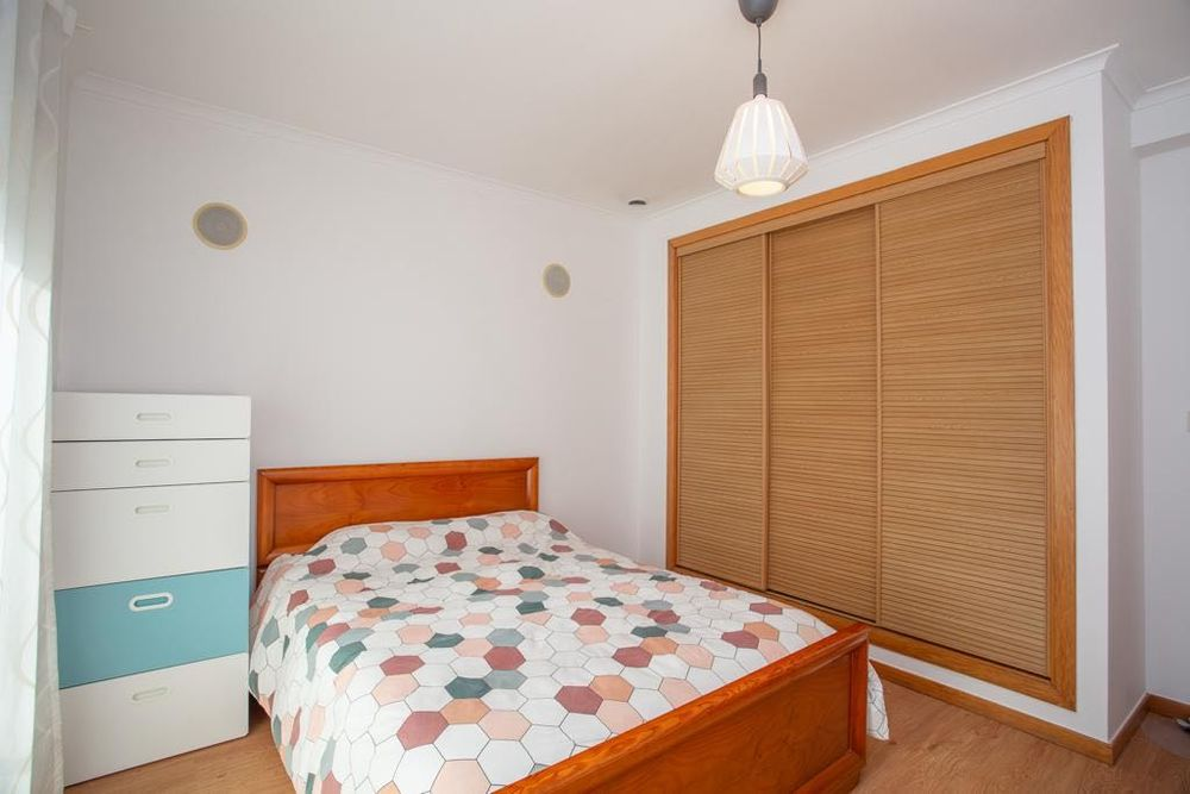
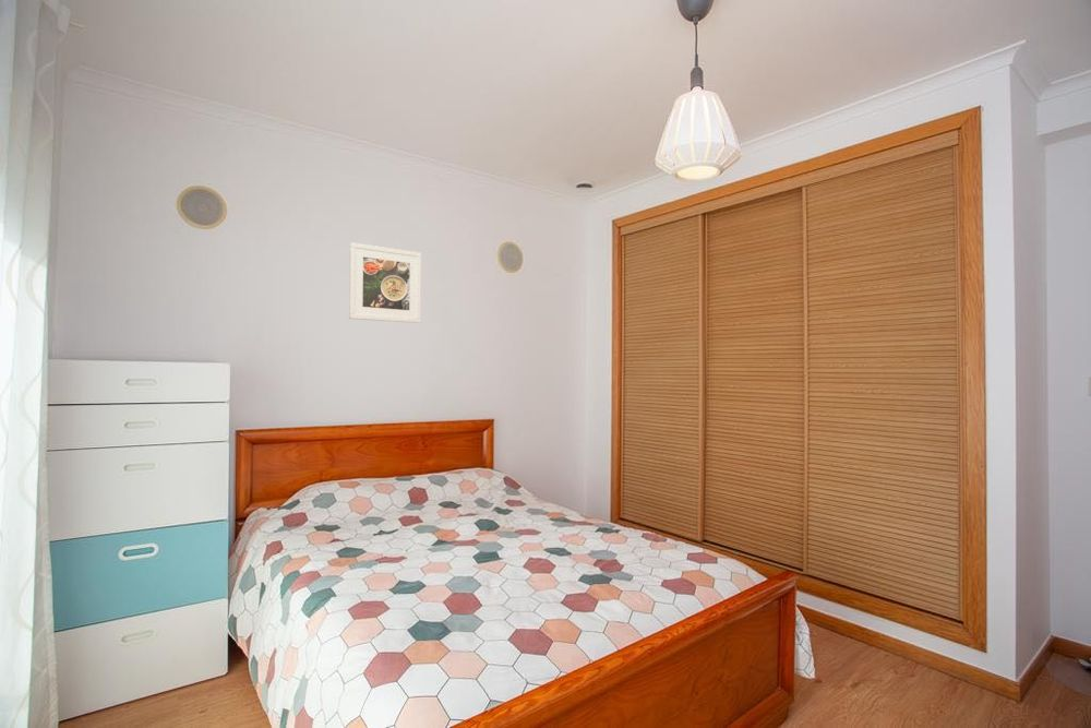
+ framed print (386, 284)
